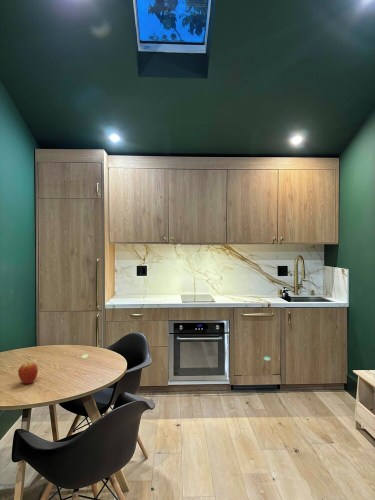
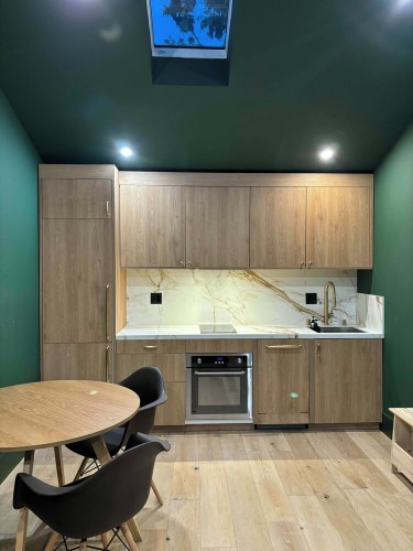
- fruit (28, 372)
